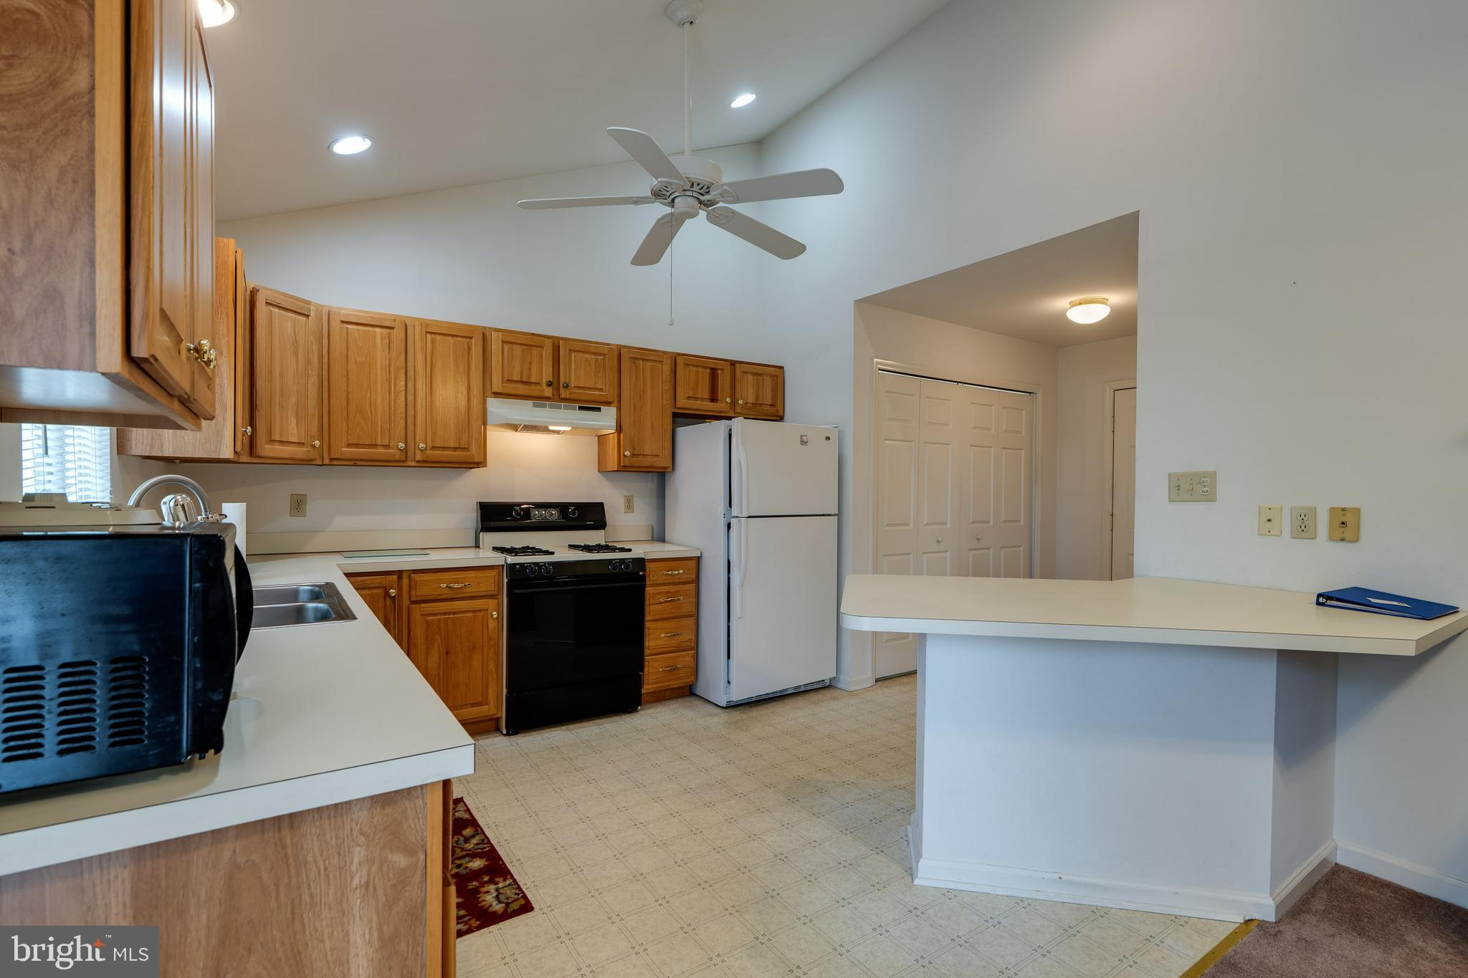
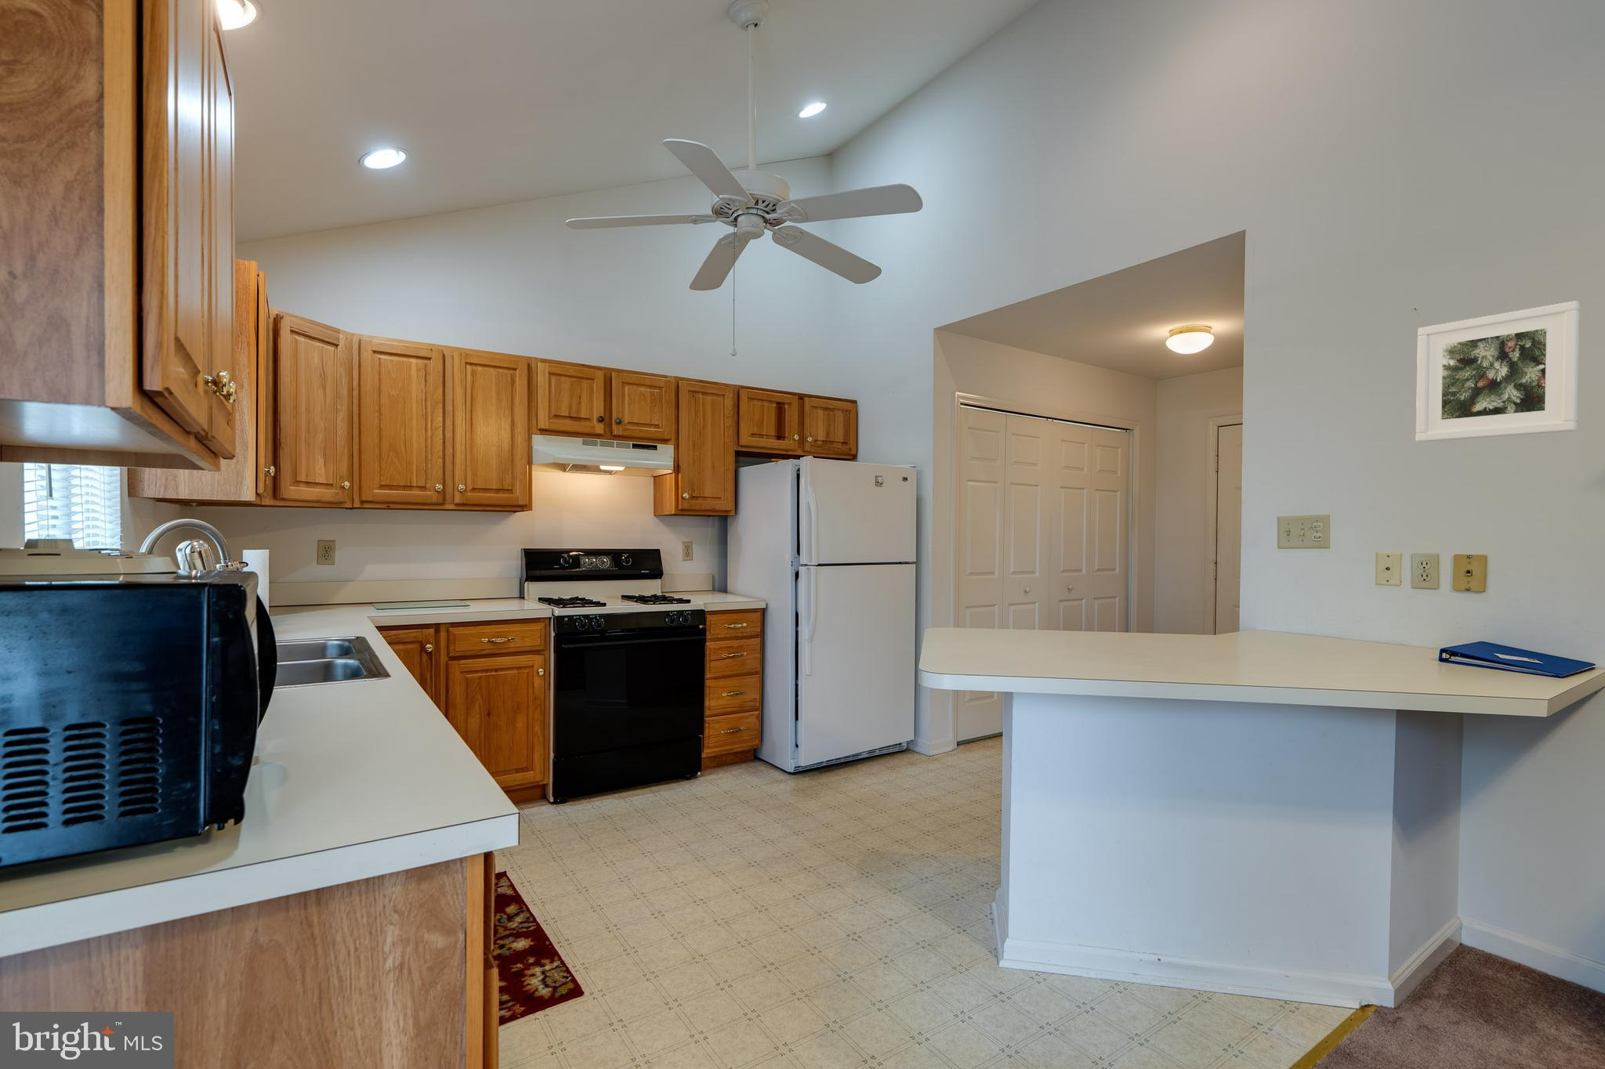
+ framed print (1492, 376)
